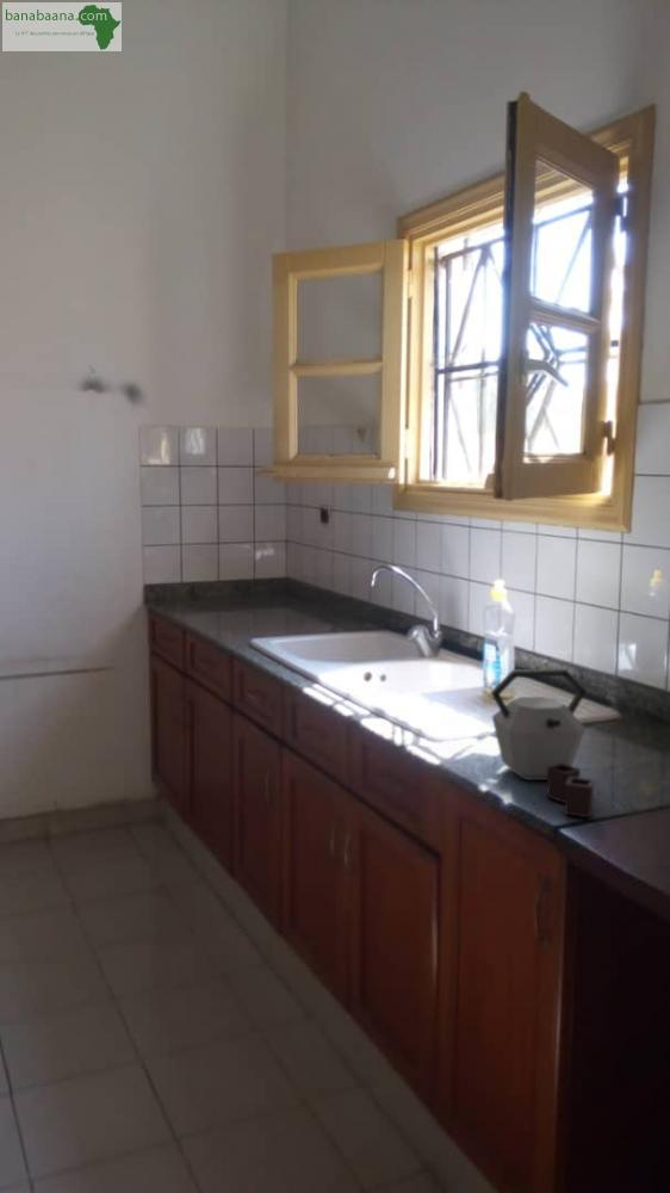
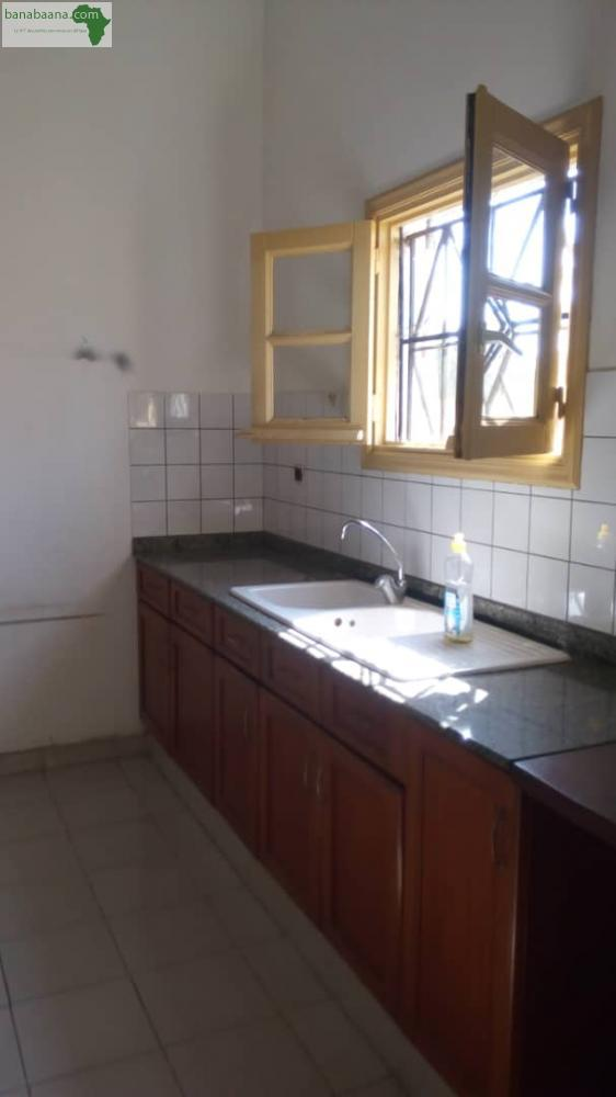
- kettle (553, 734)
